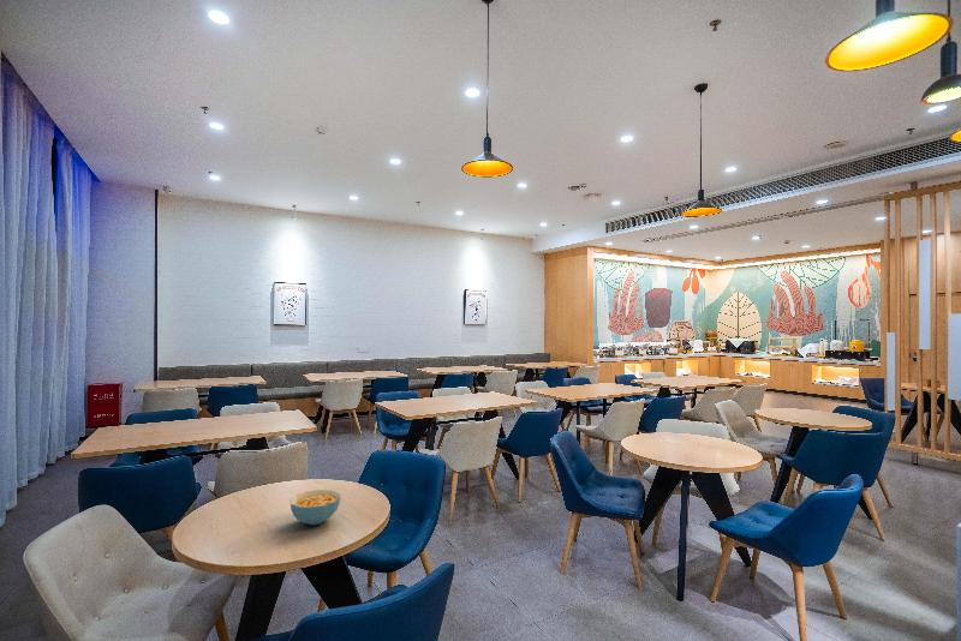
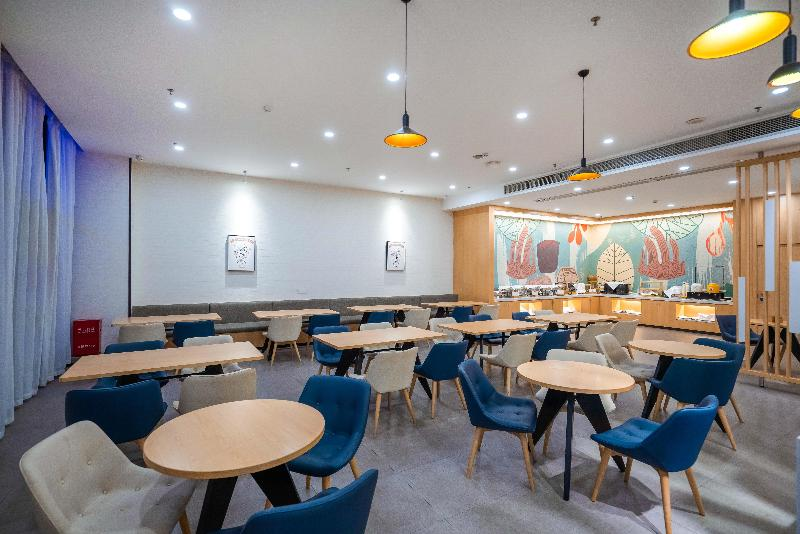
- cereal bowl (315, 509)
